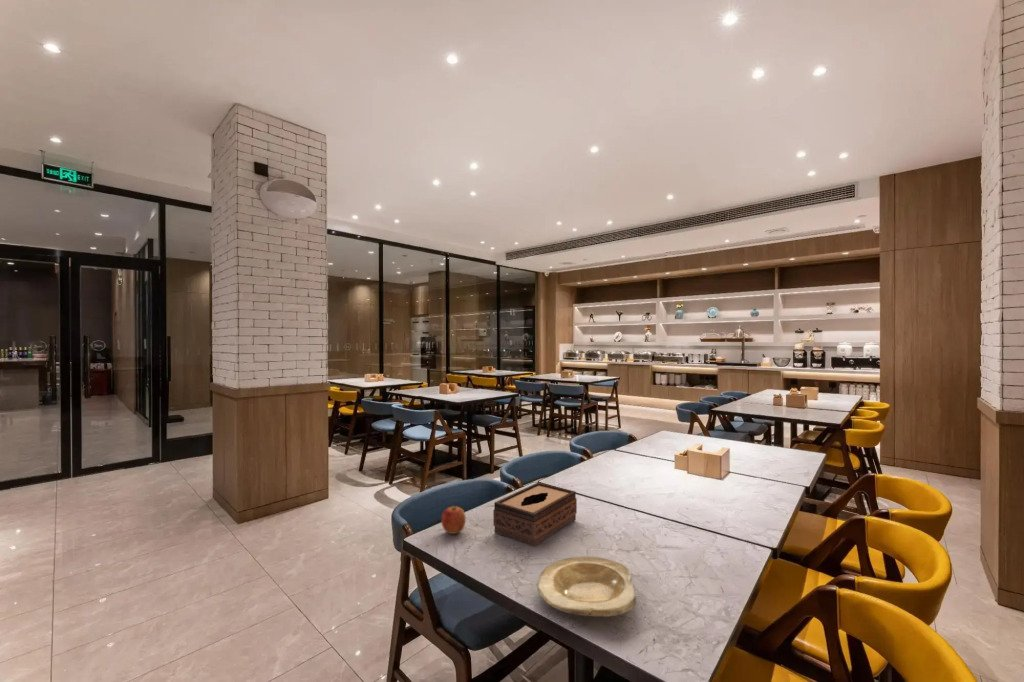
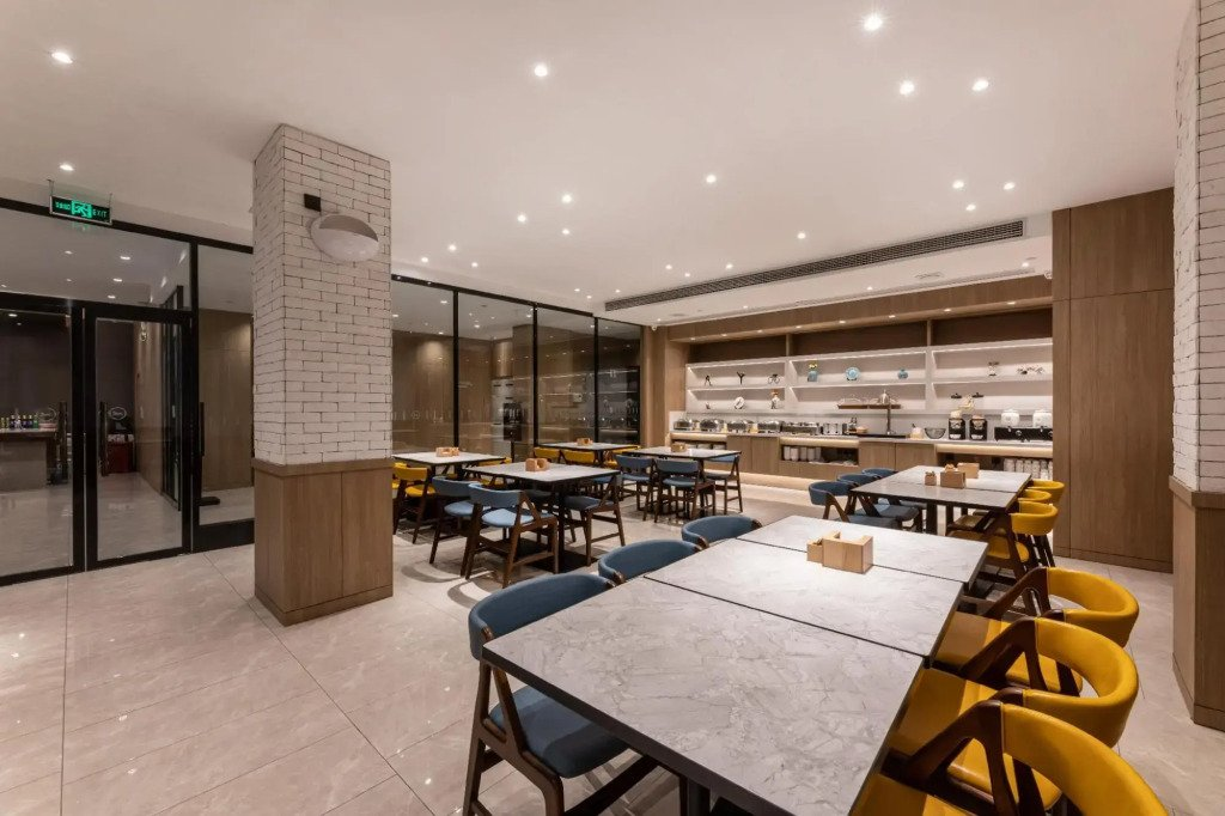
- plate (586, 587)
- apple (453, 520)
- tissue box (536, 511)
